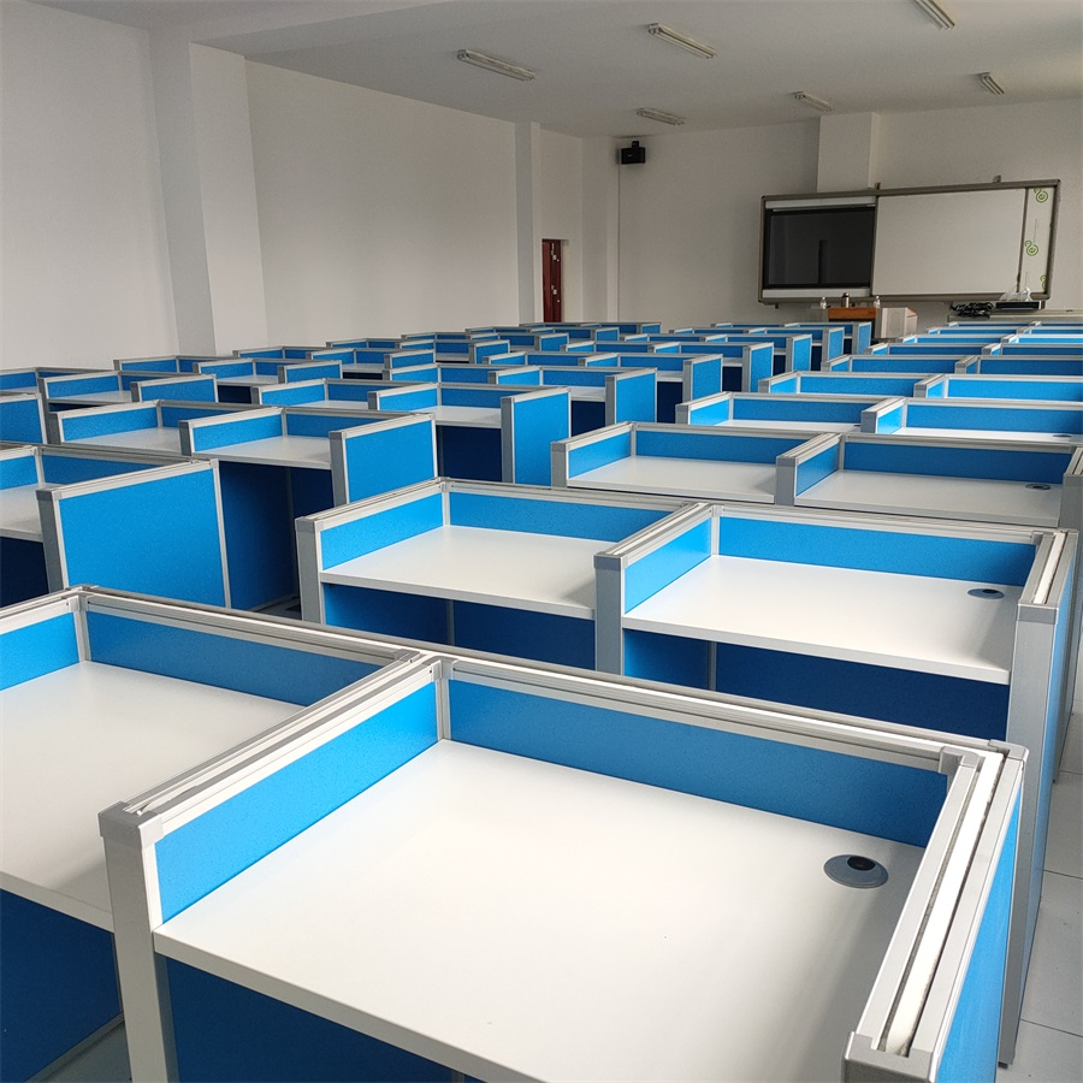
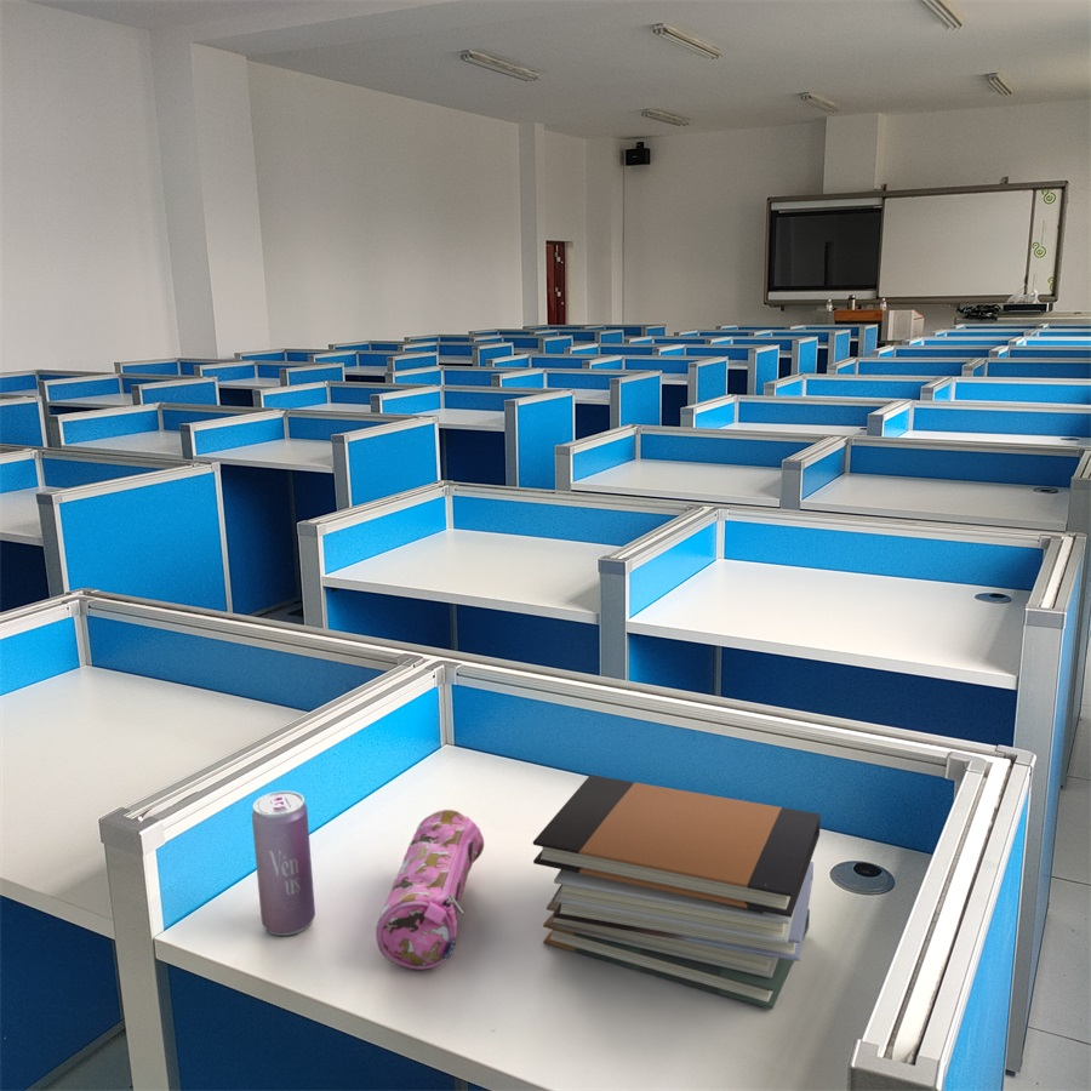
+ beverage can (284, 863)
+ book stack (681, 882)
+ pencil case (434, 882)
